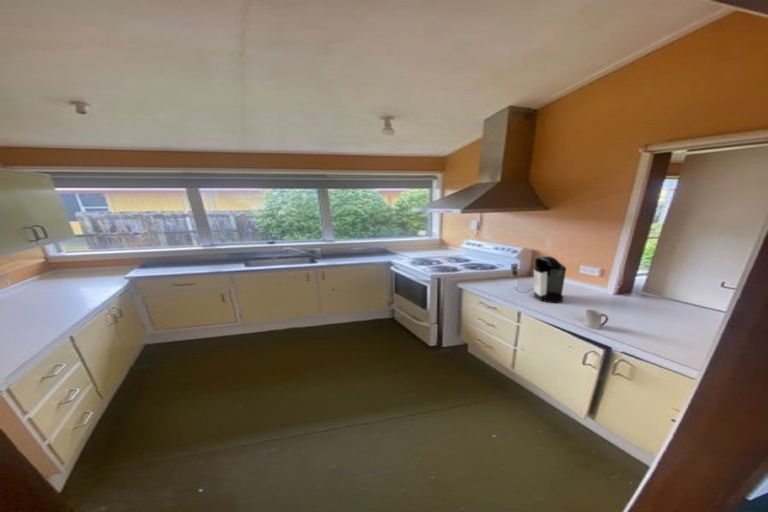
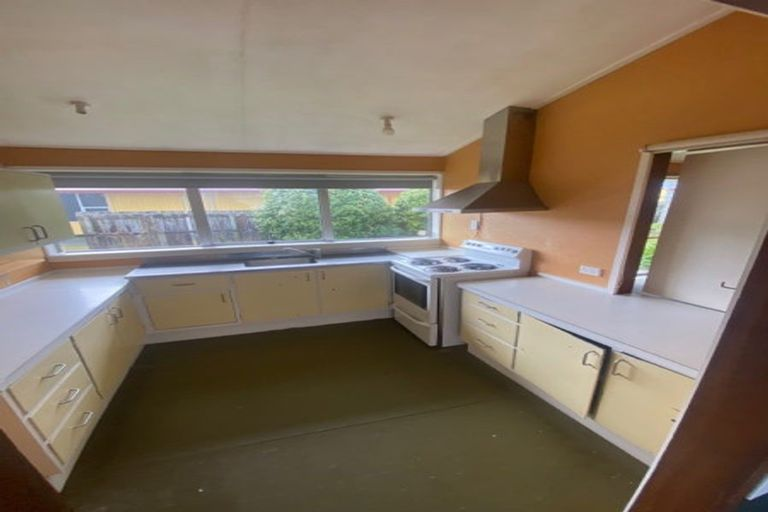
- coffee maker (541, 278)
- cup (596, 319)
